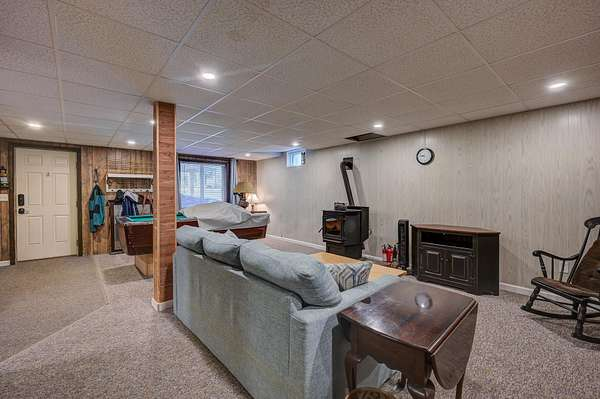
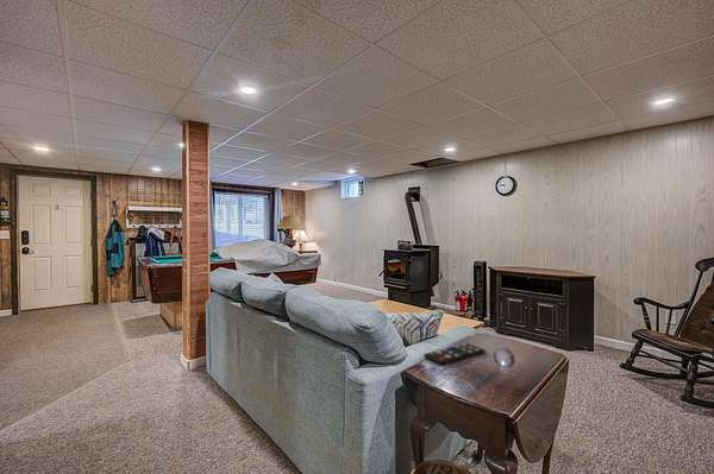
+ remote control (455, 353)
